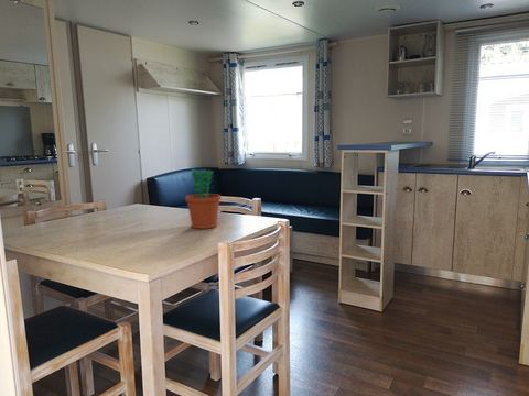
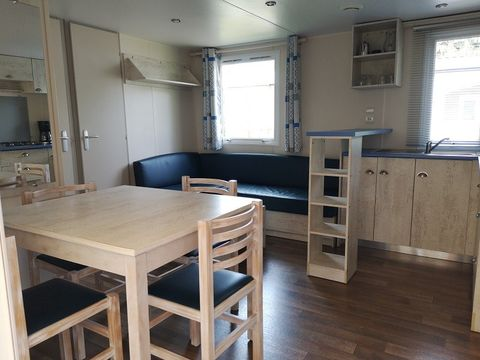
- flower pot (203, 197)
